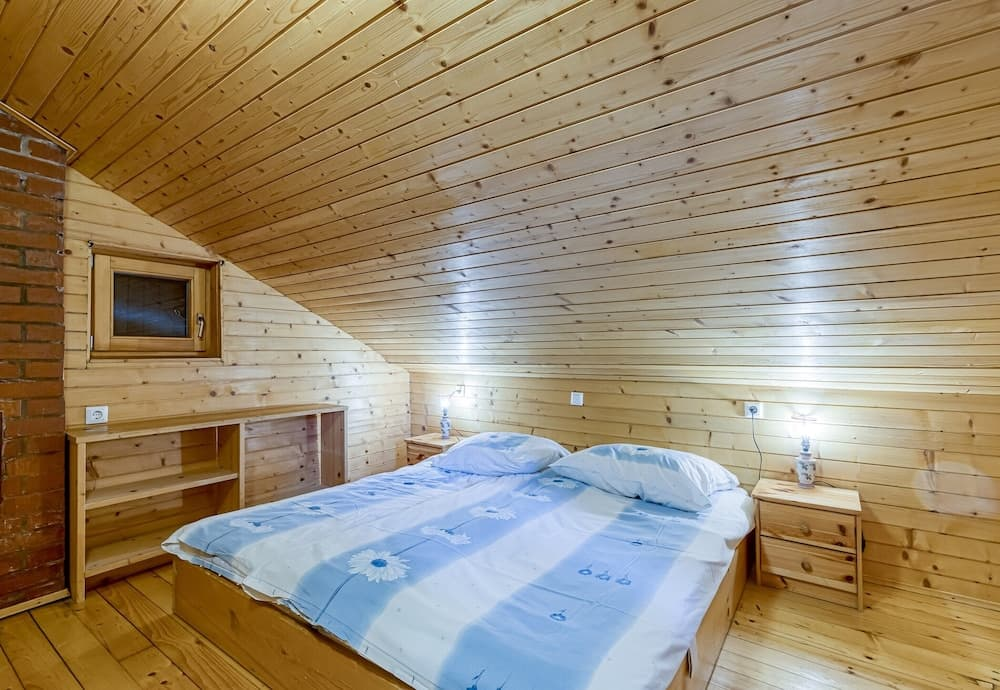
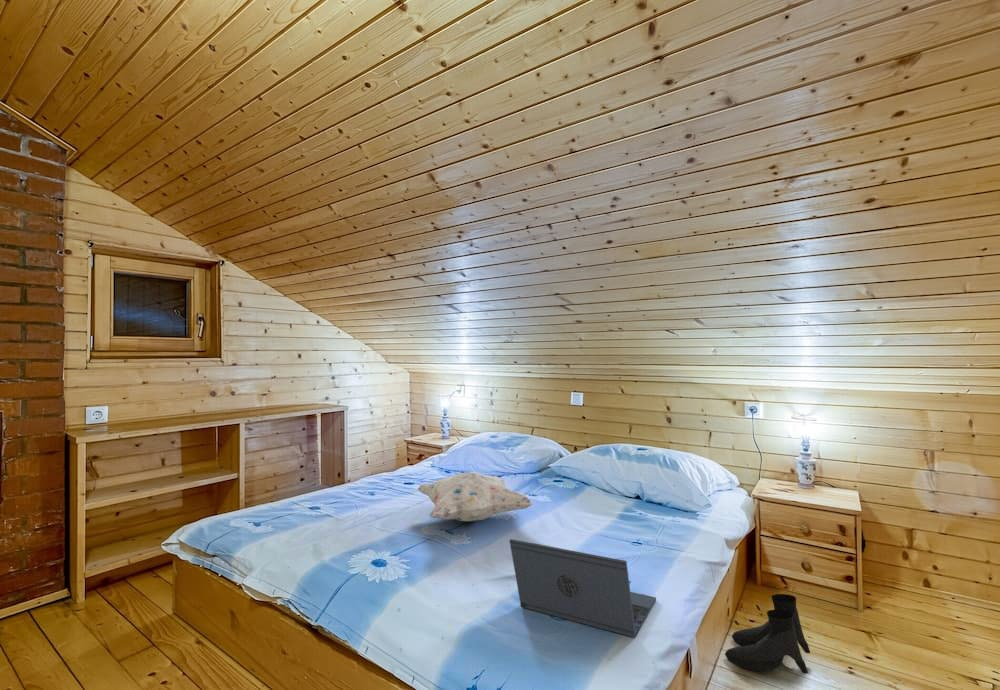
+ boots (766, 628)
+ decorative pillow (470, 495)
+ laptop (584, 570)
